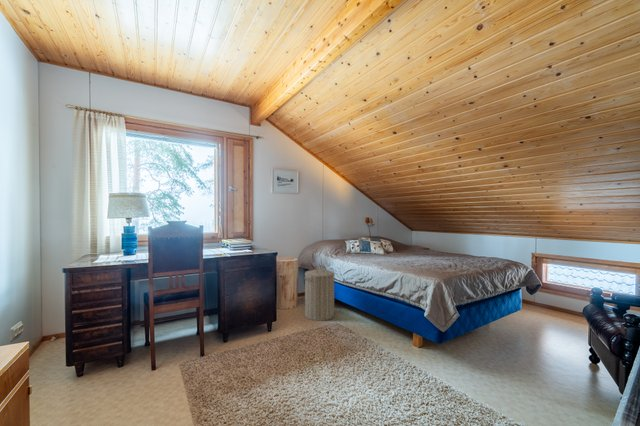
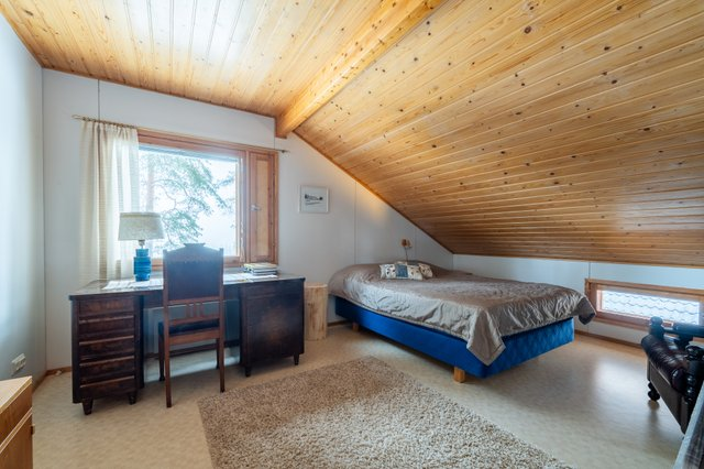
- laundry hamper (319, 290)
